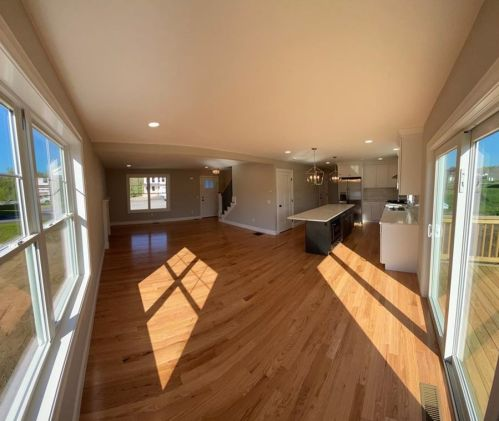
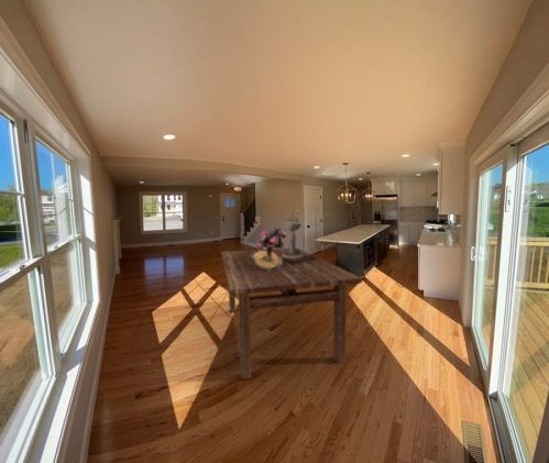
+ bouquet (267, 246)
+ decorative urn (292, 234)
+ dining table (275, 296)
